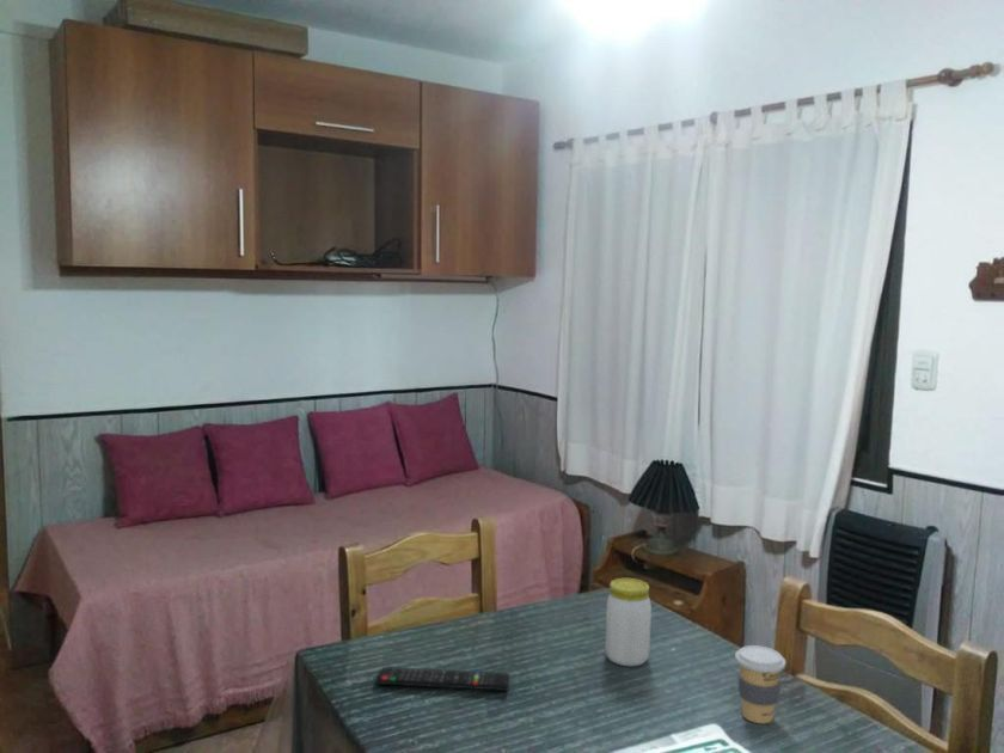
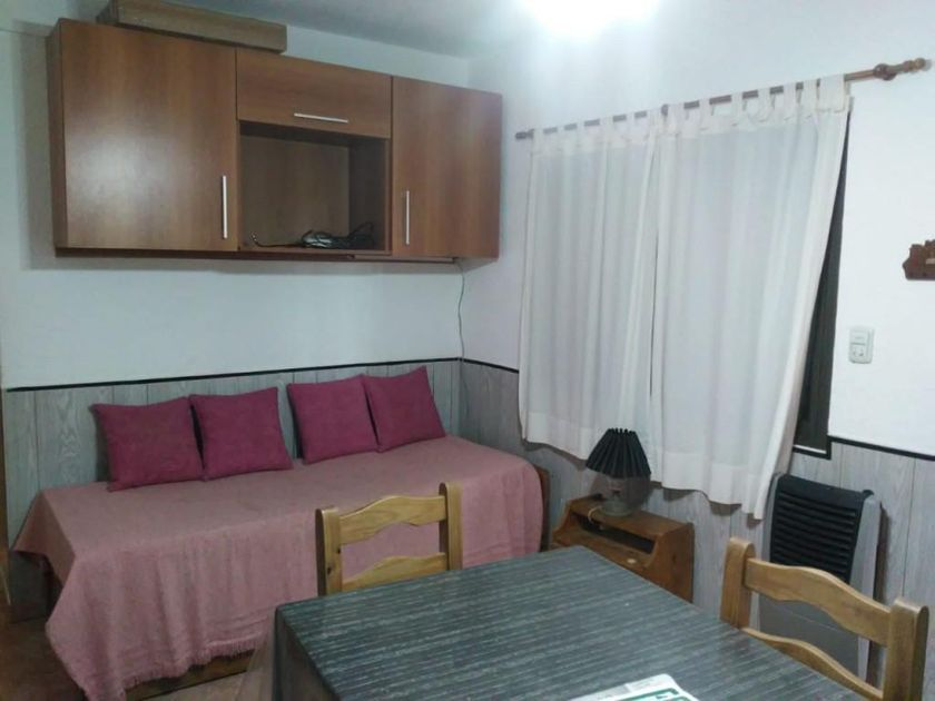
- jar (628, 620)
- coffee cup (758, 685)
- remote control (442, 680)
